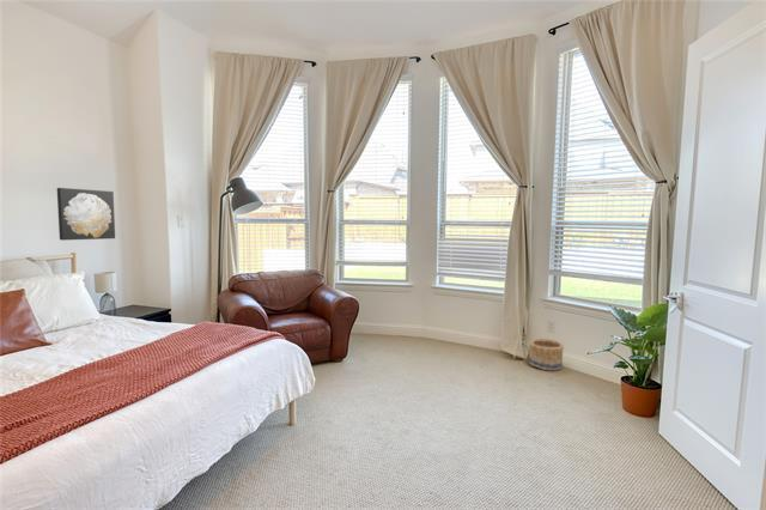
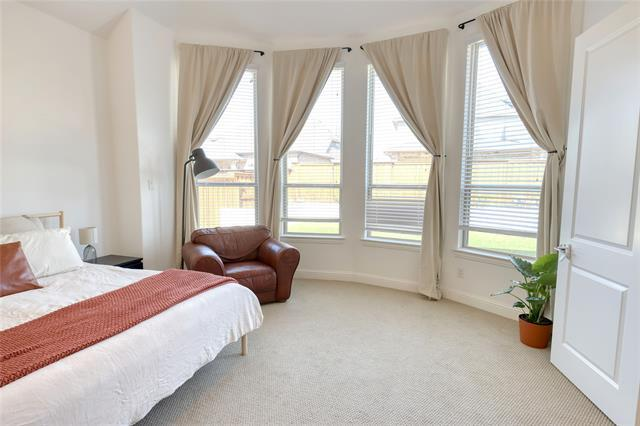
- basket (546, 353)
- wall art (87, 214)
